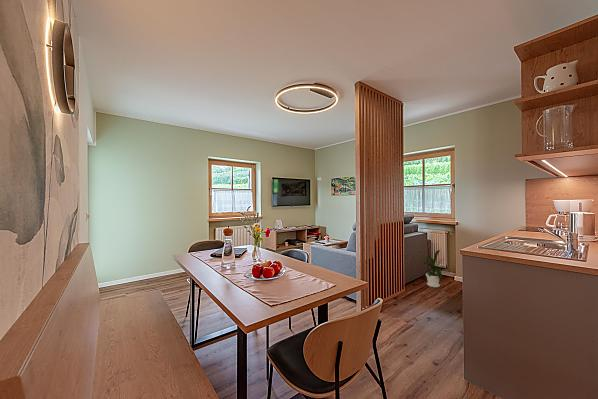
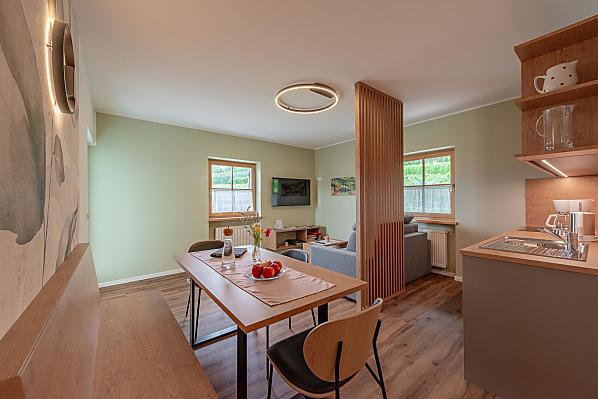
- house plant (433, 268)
